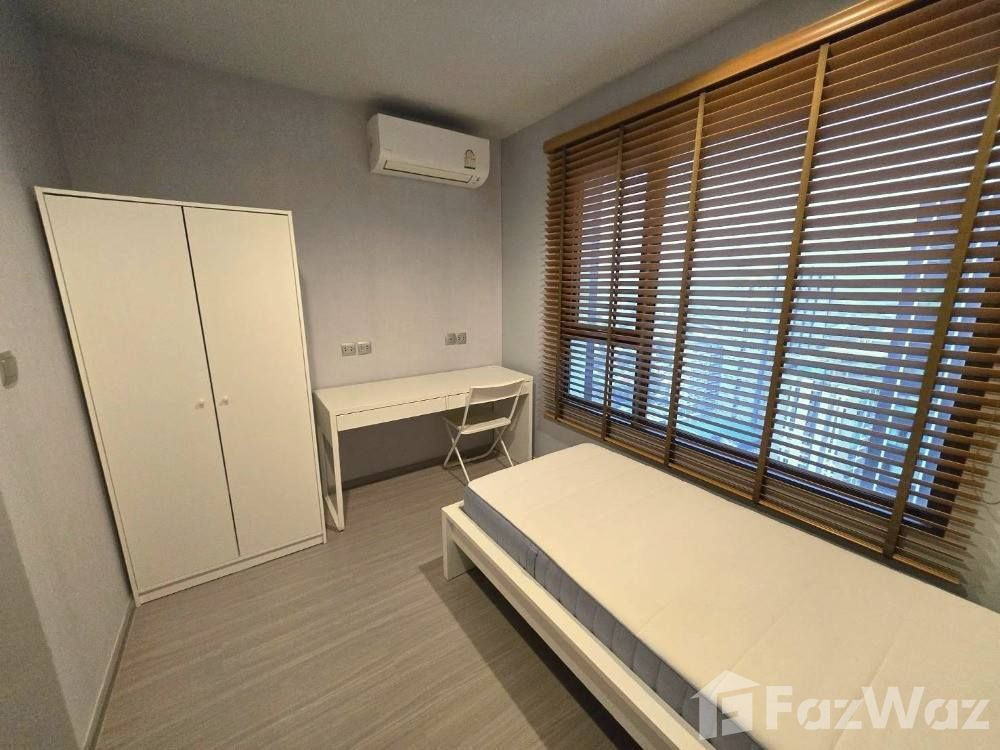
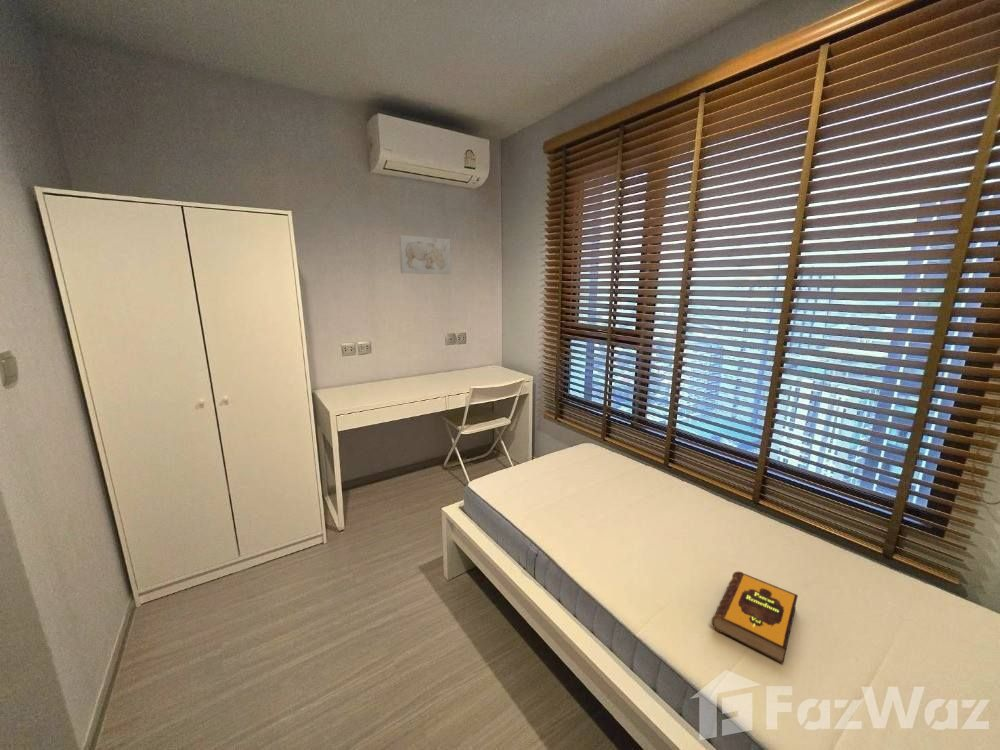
+ hardback book (755, 610)
+ wall art (425, 255)
